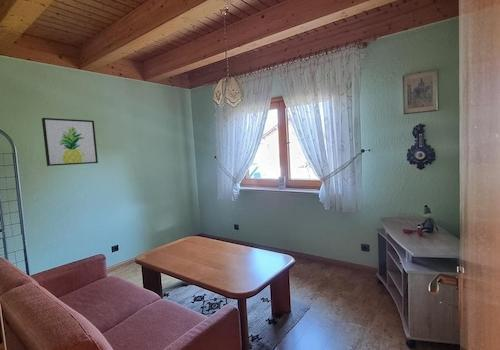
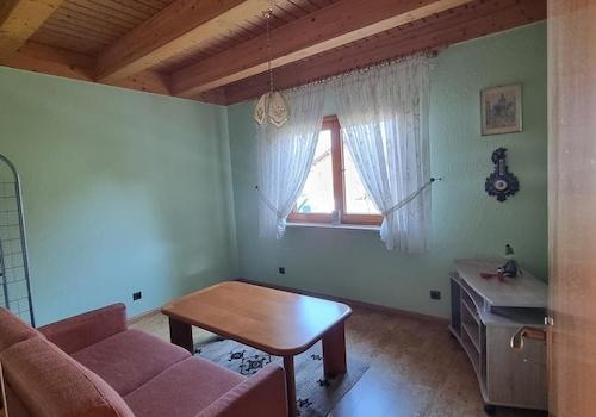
- wall art (71, 142)
